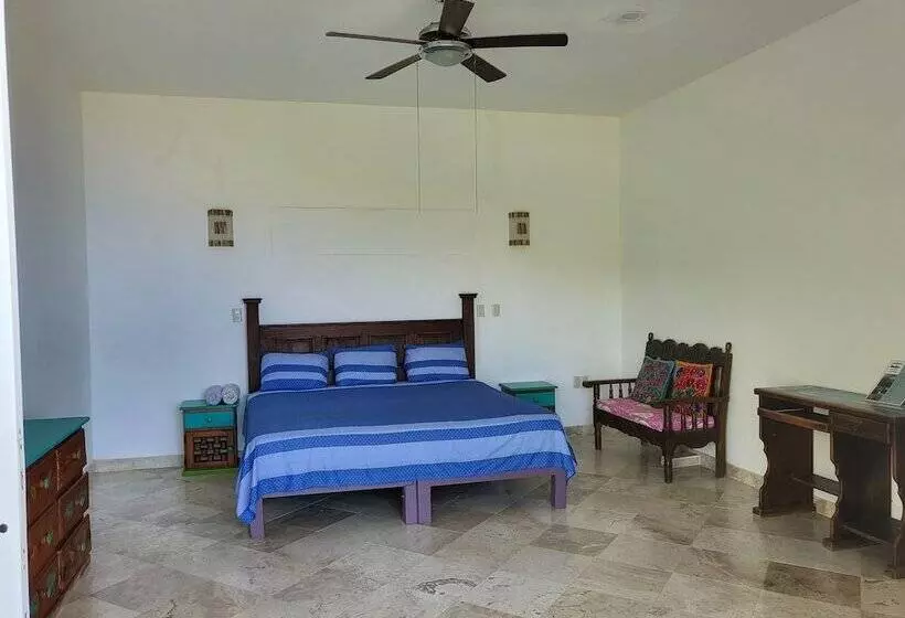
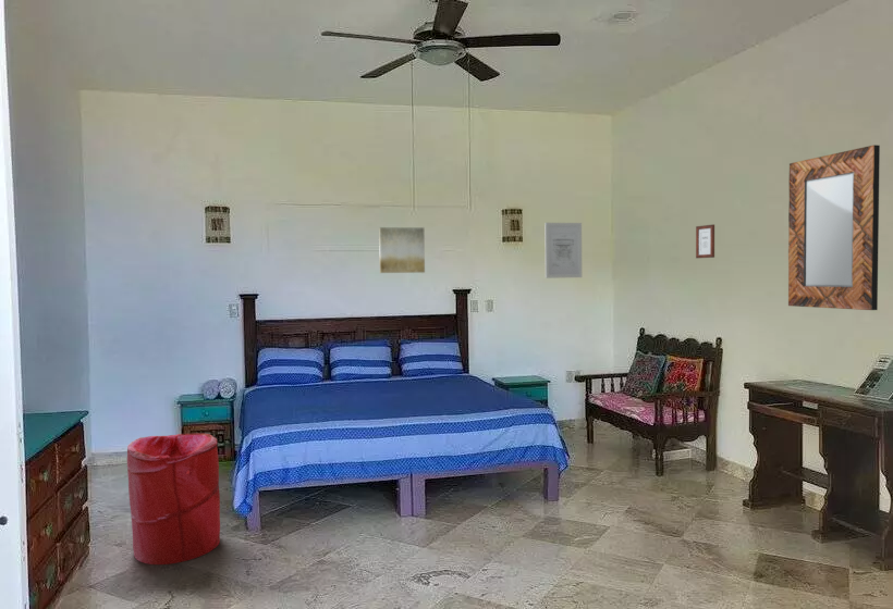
+ wall art (563, 250)
+ wall art (402, 250)
+ picture frame (705, 241)
+ home mirror (830, 232)
+ laundry hamper (174, 494)
